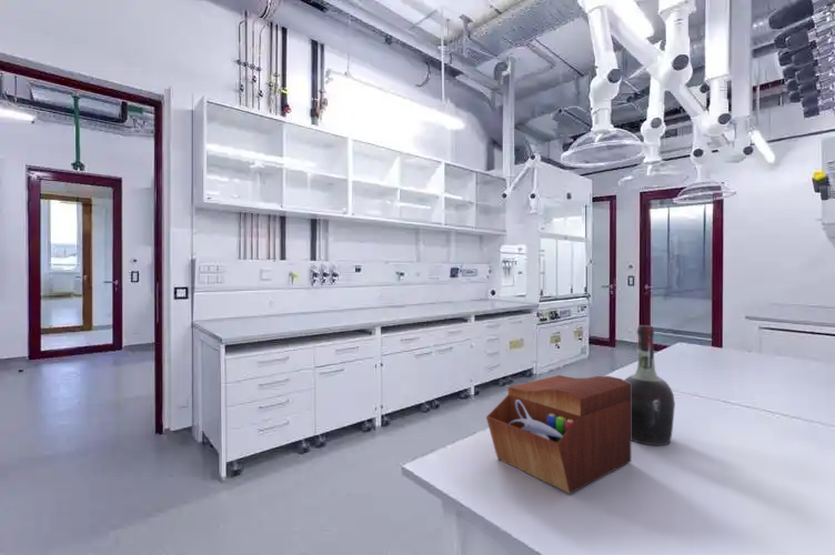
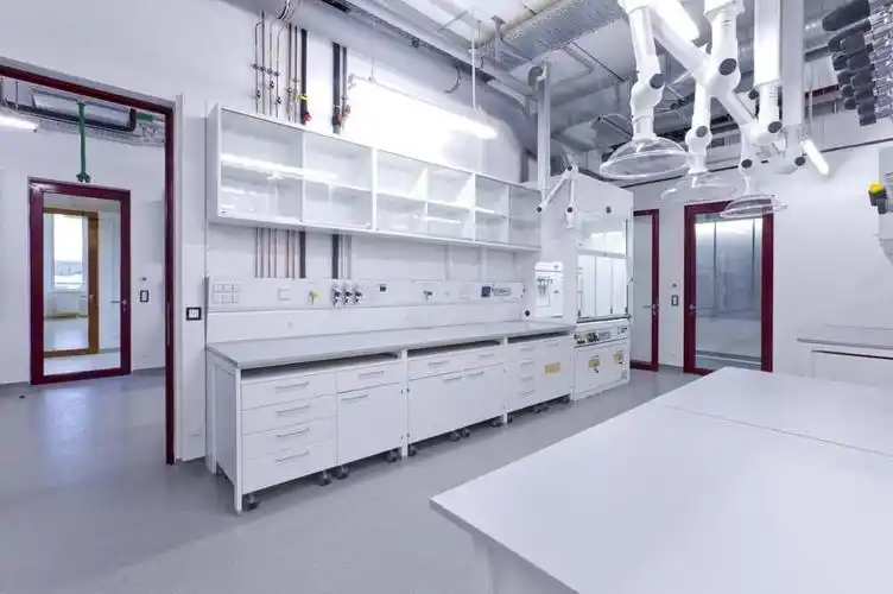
- cognac bottle (645, 381)
- sewing box (556, 421)
